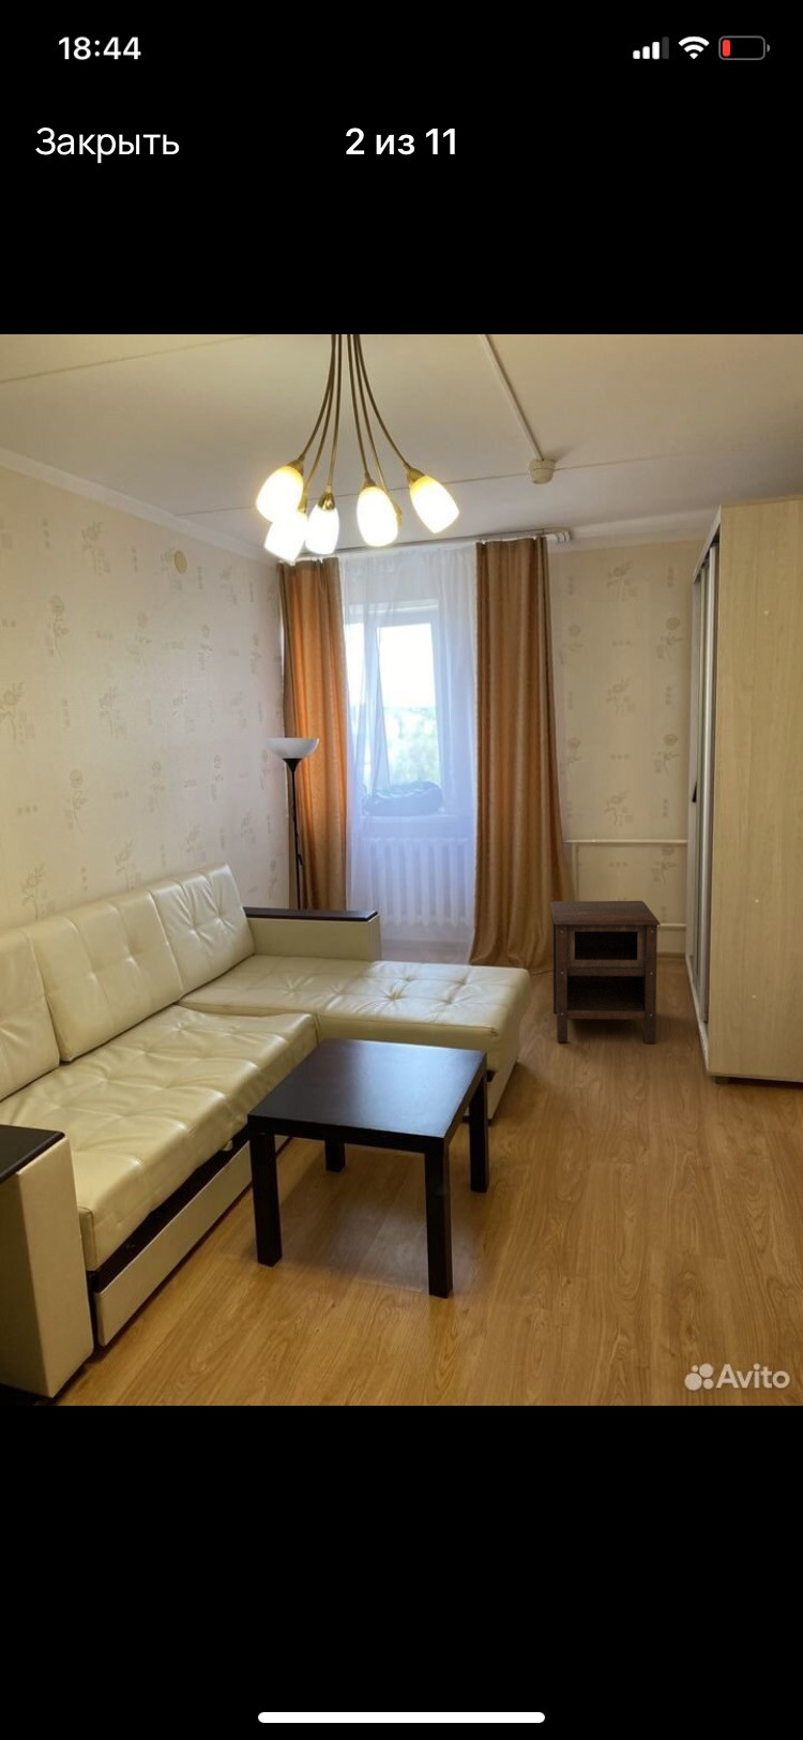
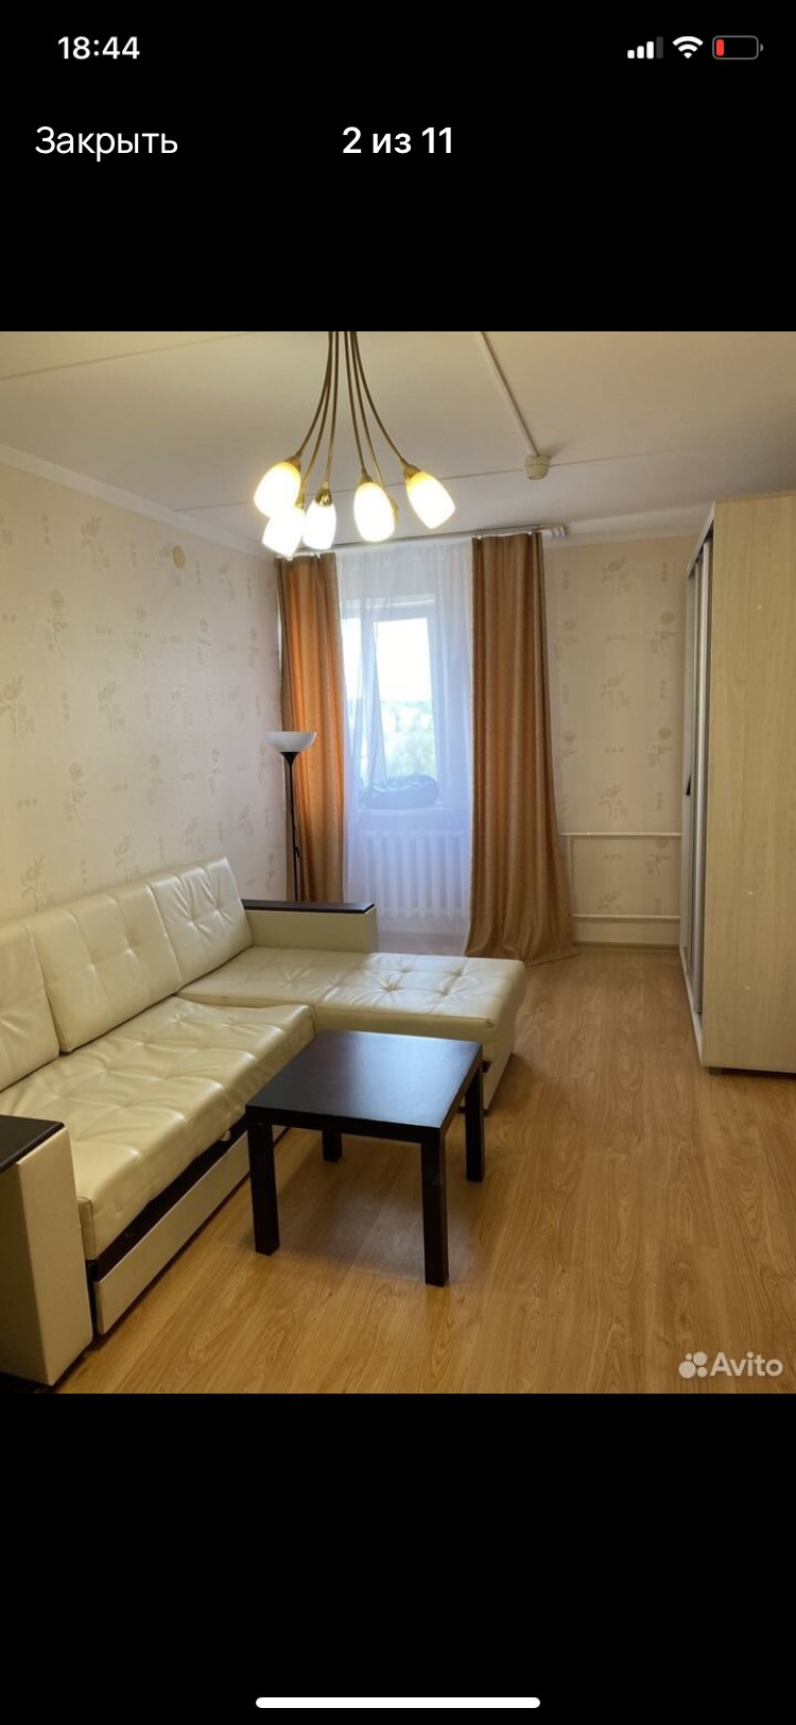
- nightstand (601, 969)
